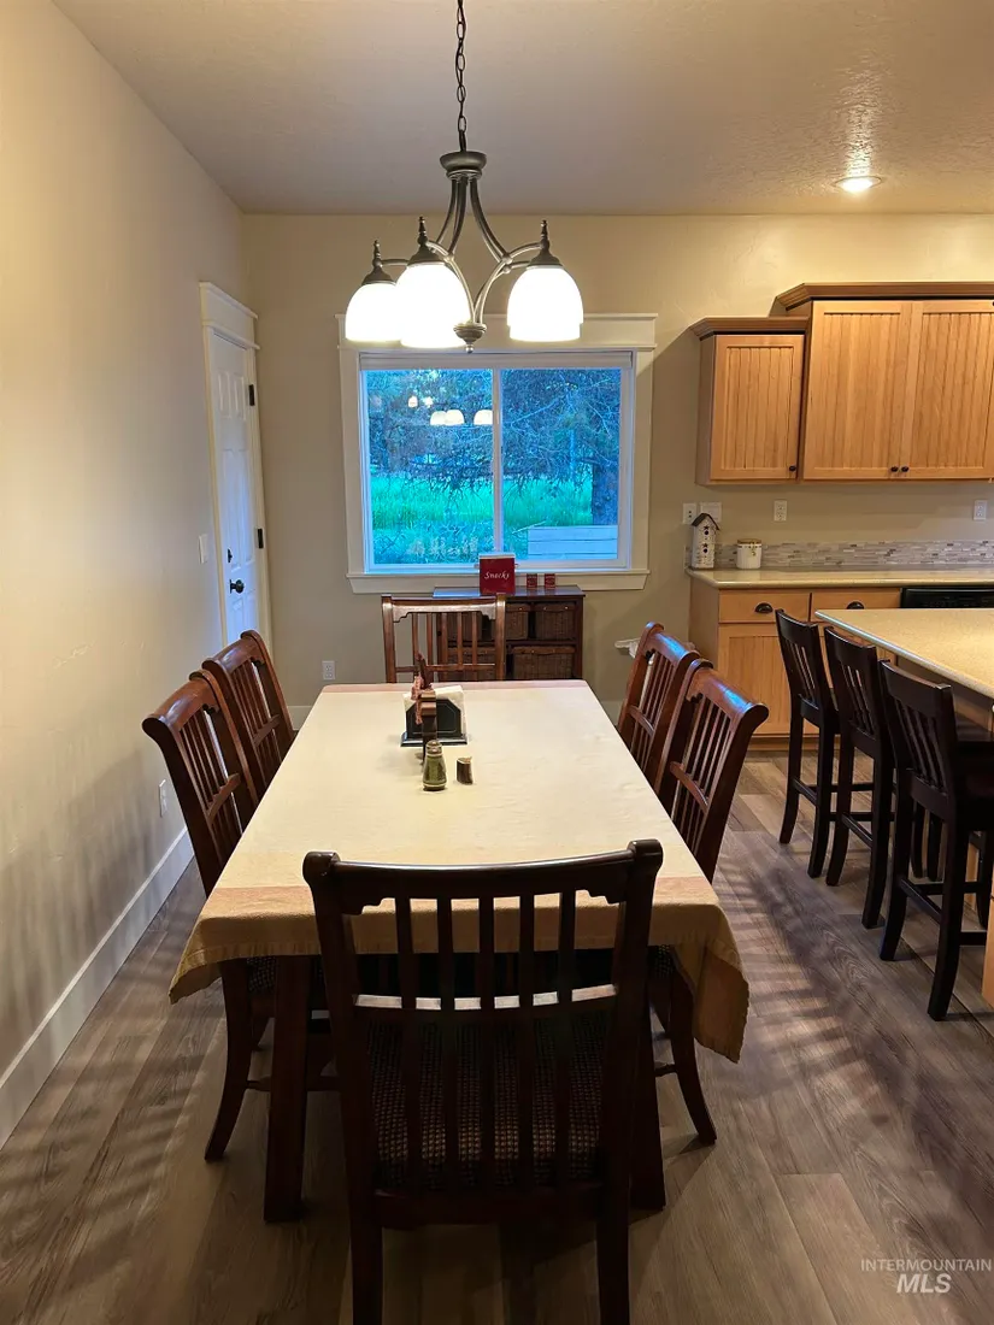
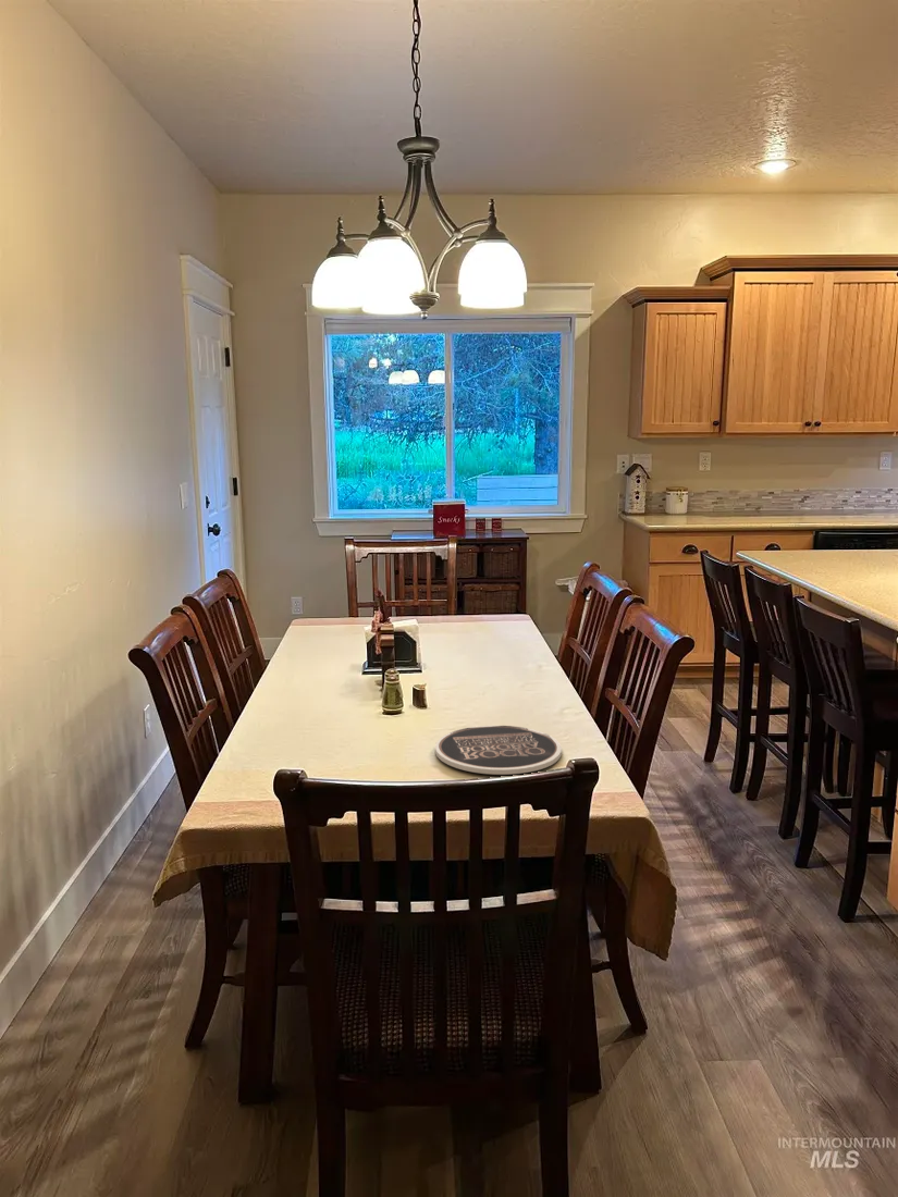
+ plate (497, 748)
